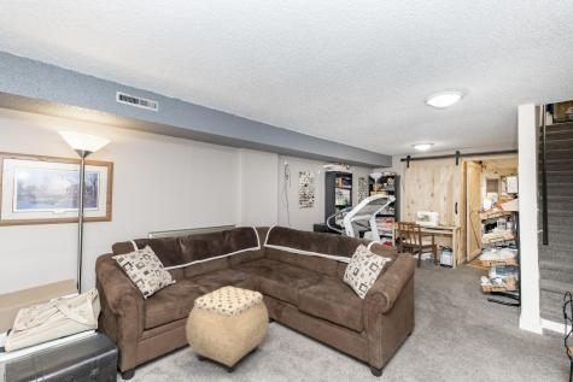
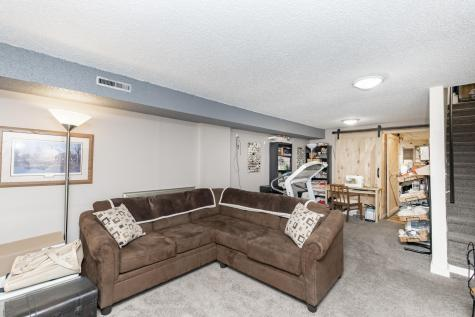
- ottoman (228, 324)
